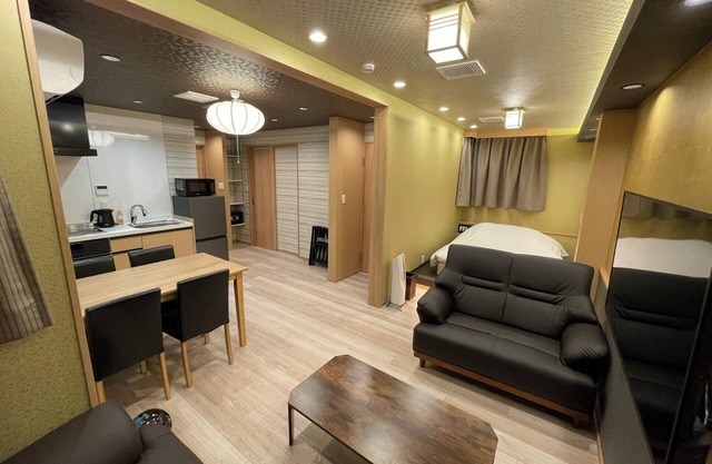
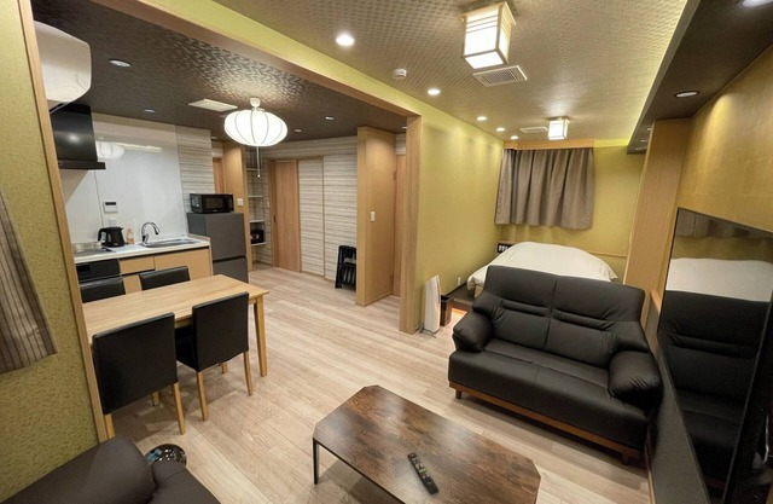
+ remote control (422, 471)
